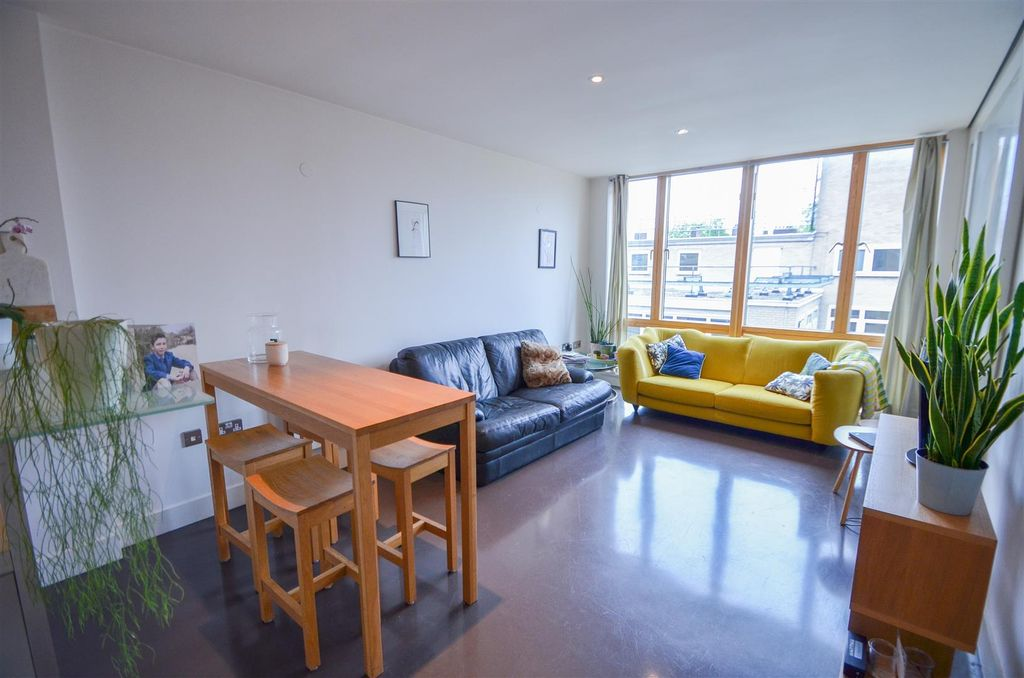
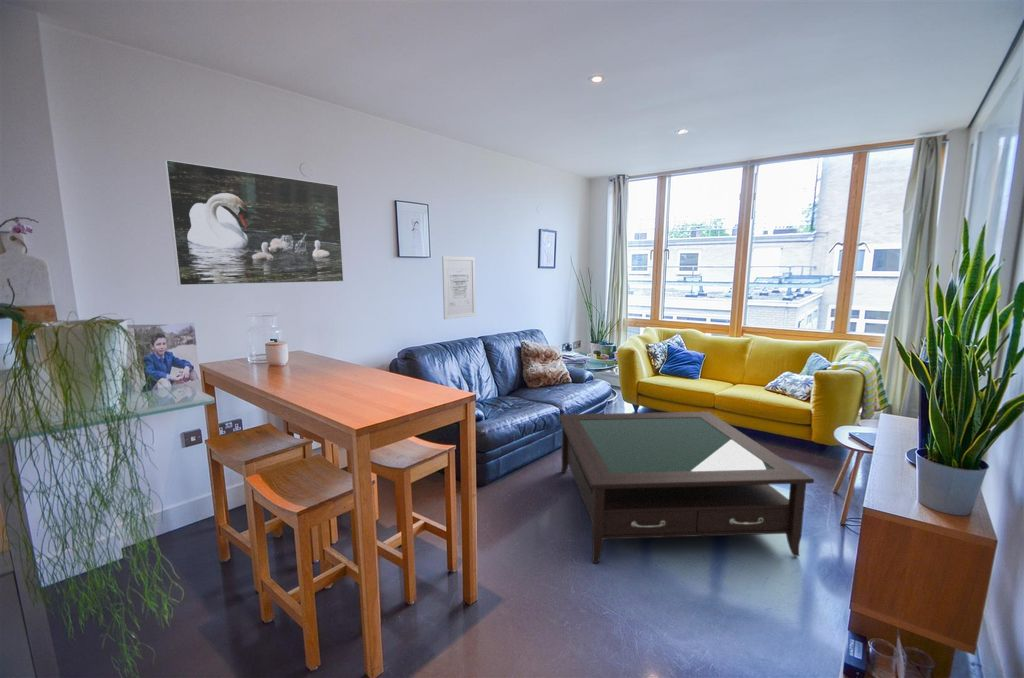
+ wall art (459, 287)
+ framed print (266, 229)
+ coffee table (660, 474)
